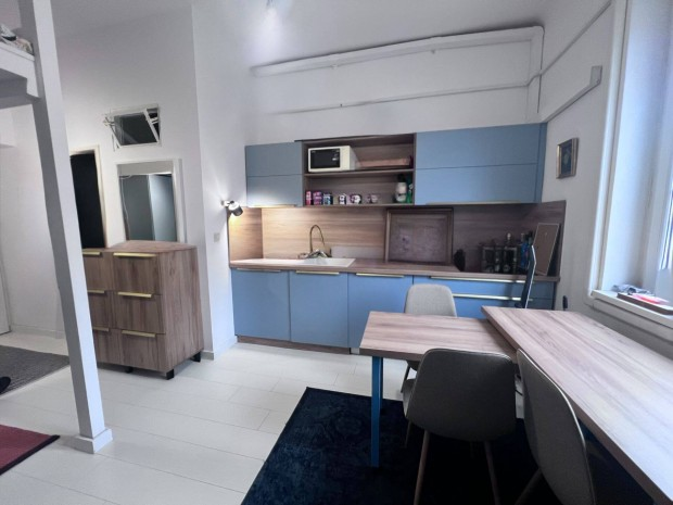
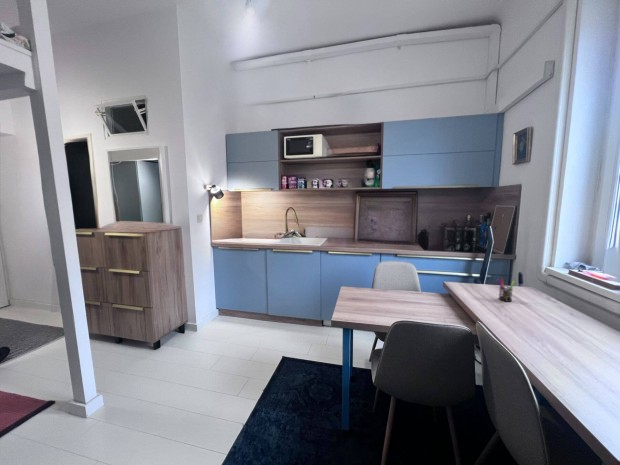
+ pen holder (506, 289)
